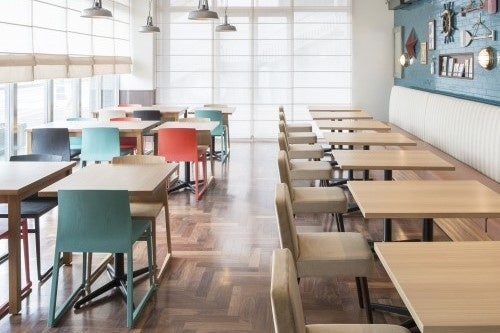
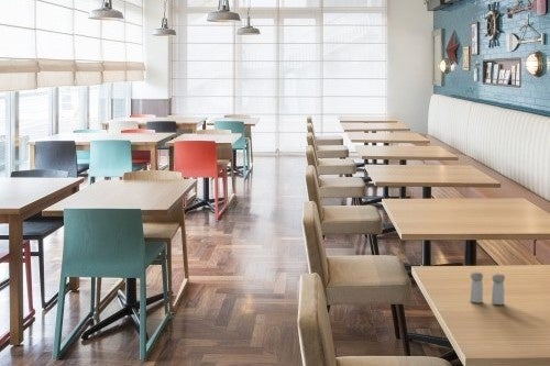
+ salt and pepper shaker (482, 287)
